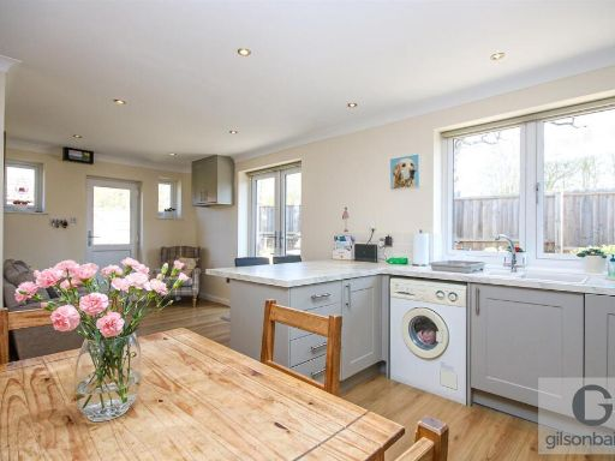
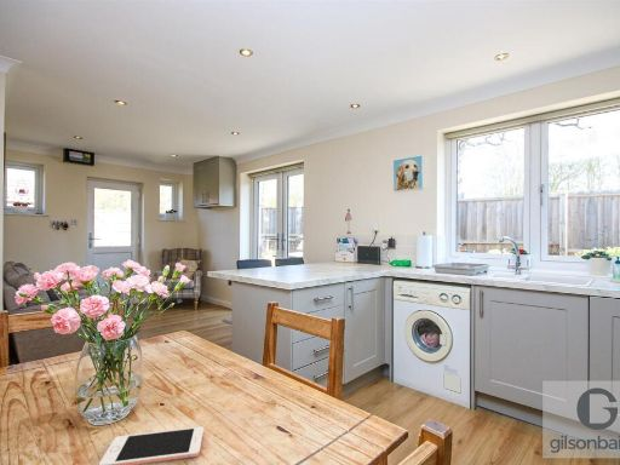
+ cell phone (155, 446)
